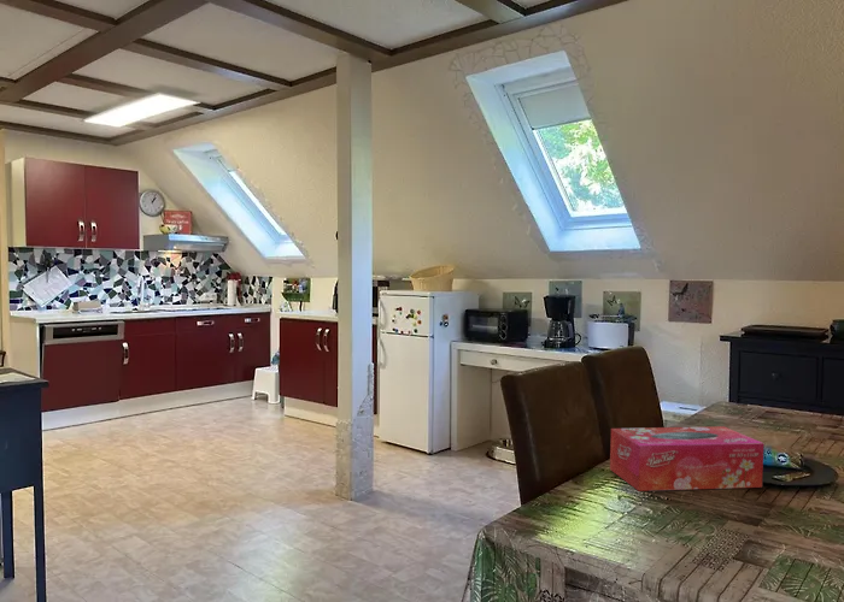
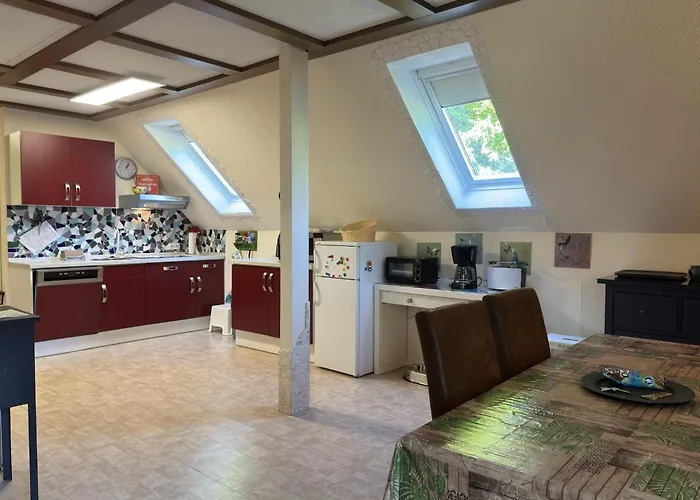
- tissue box (684, 456)
